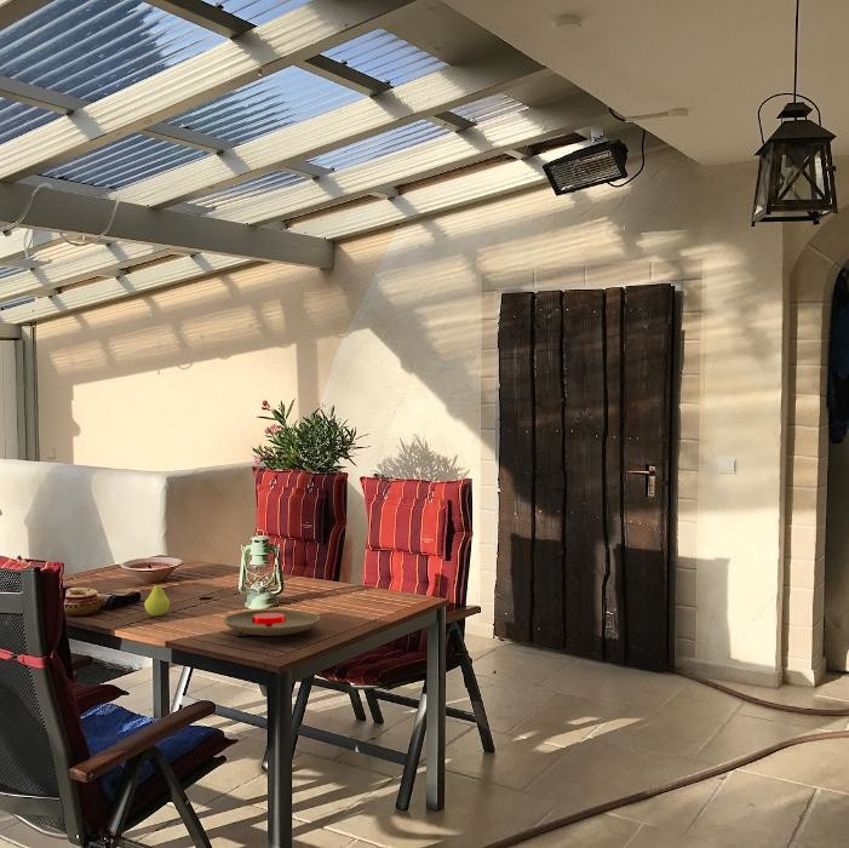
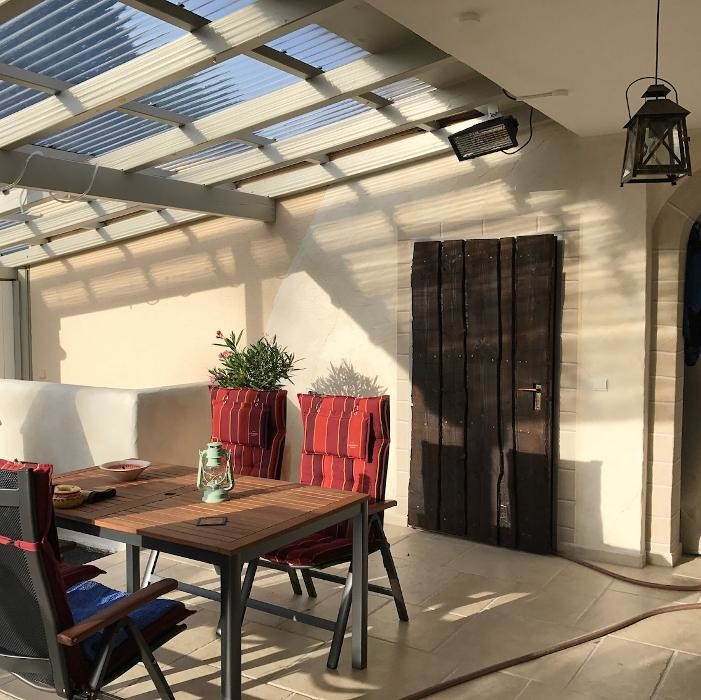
- fruit (156, 597)
- plate (271, 623)
